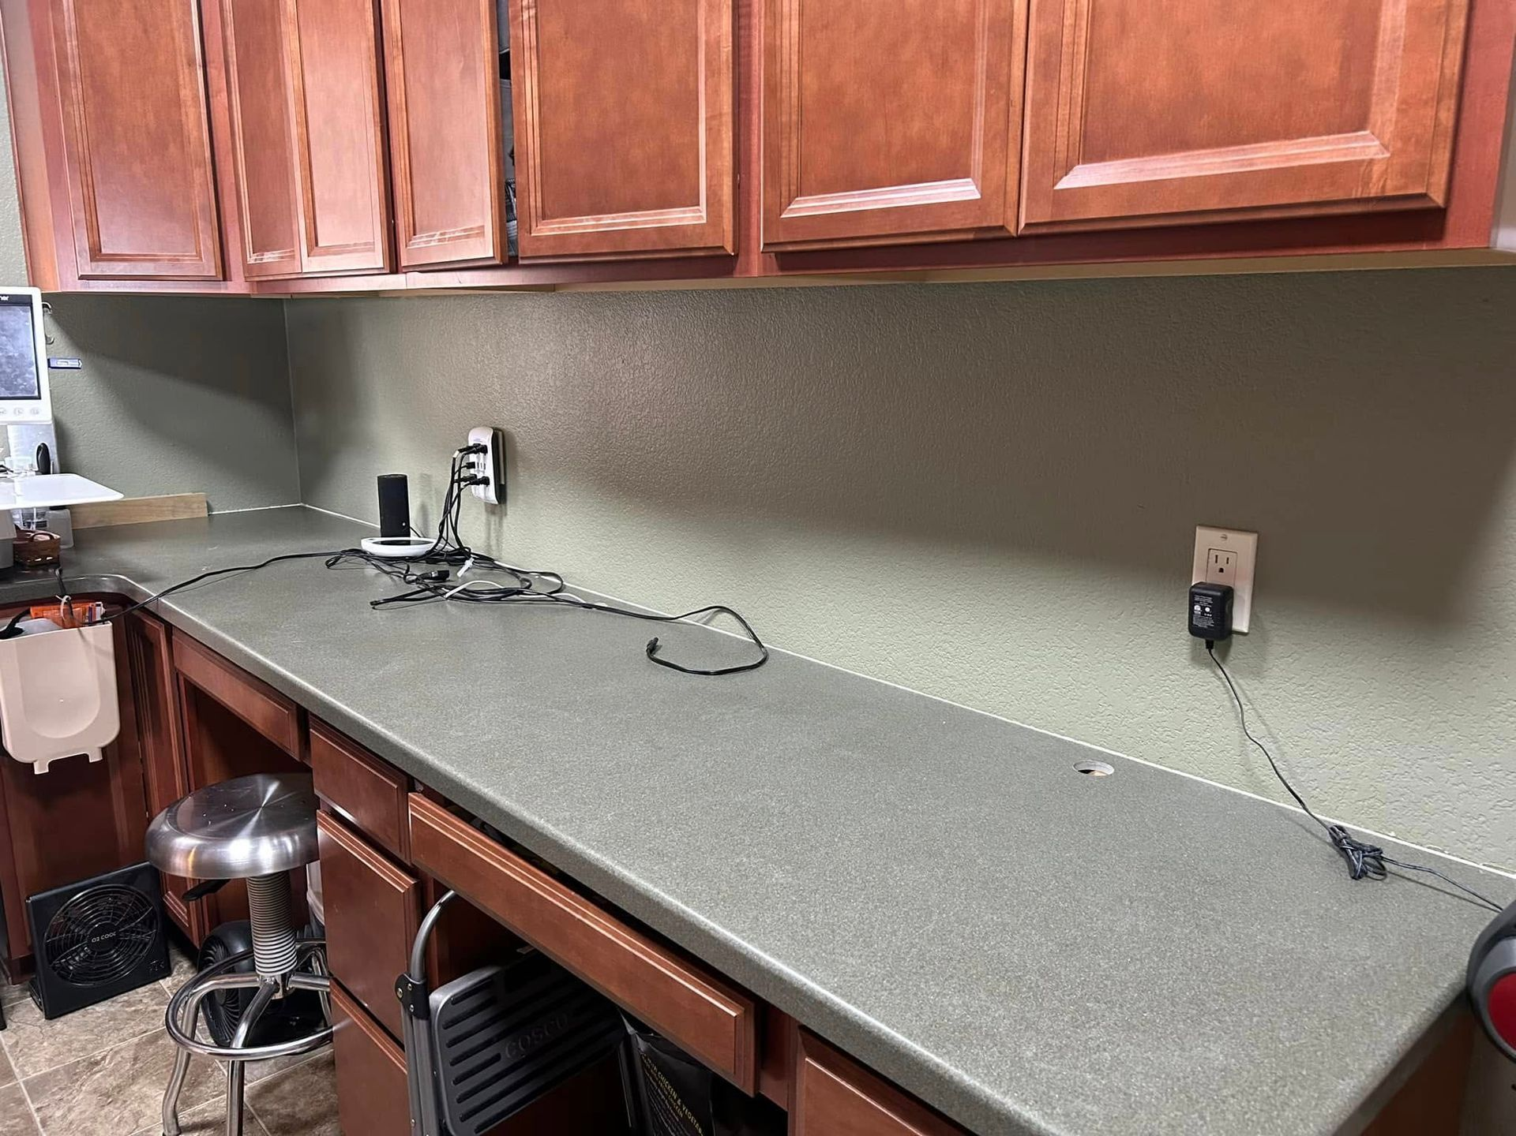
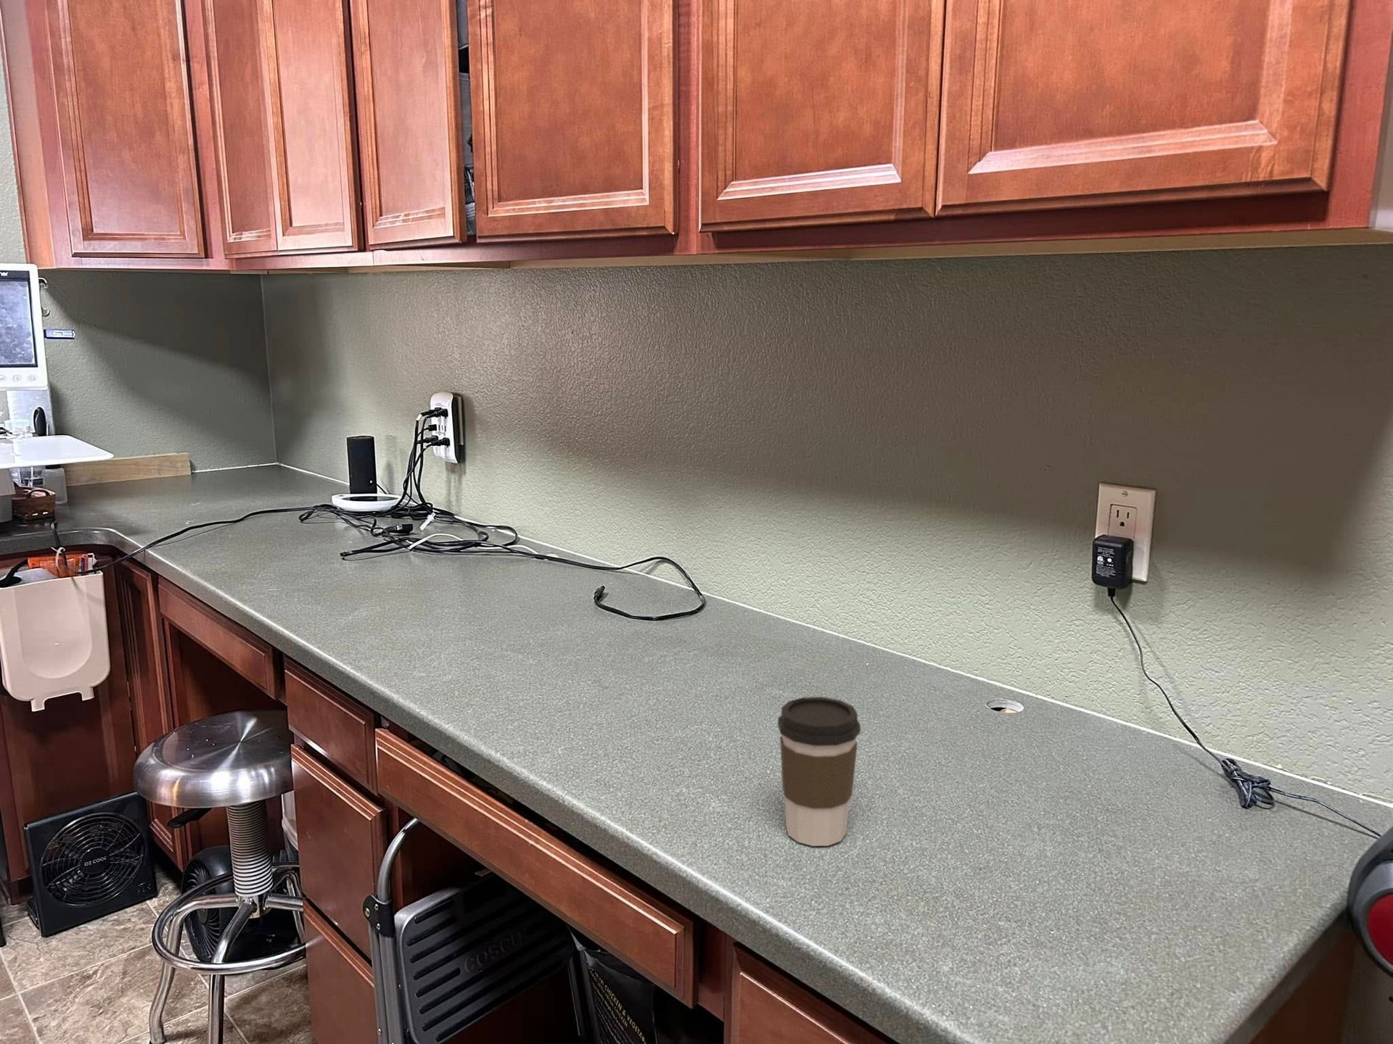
+ coffee cup (817, 771)
